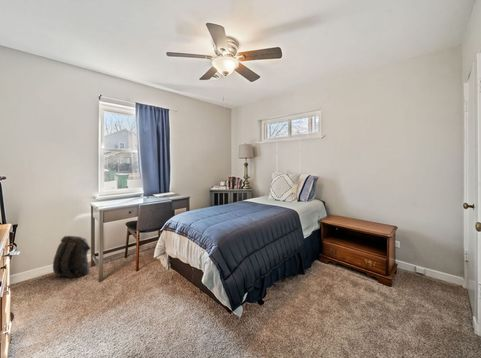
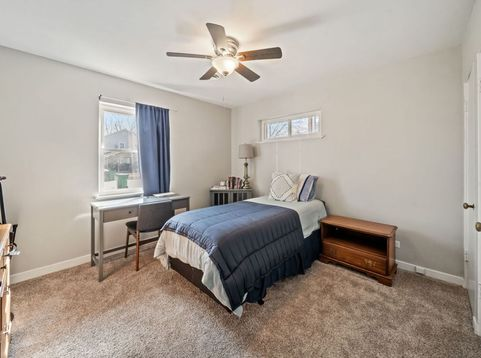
- backpack (72, 254)
